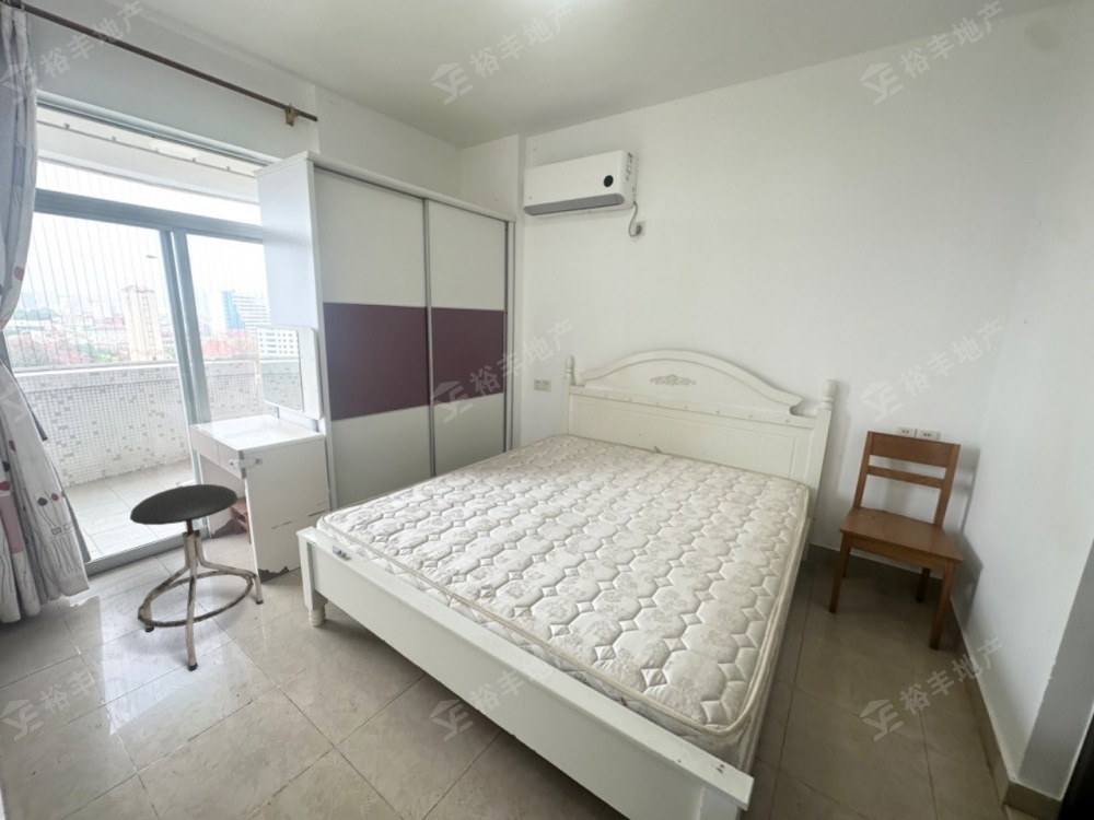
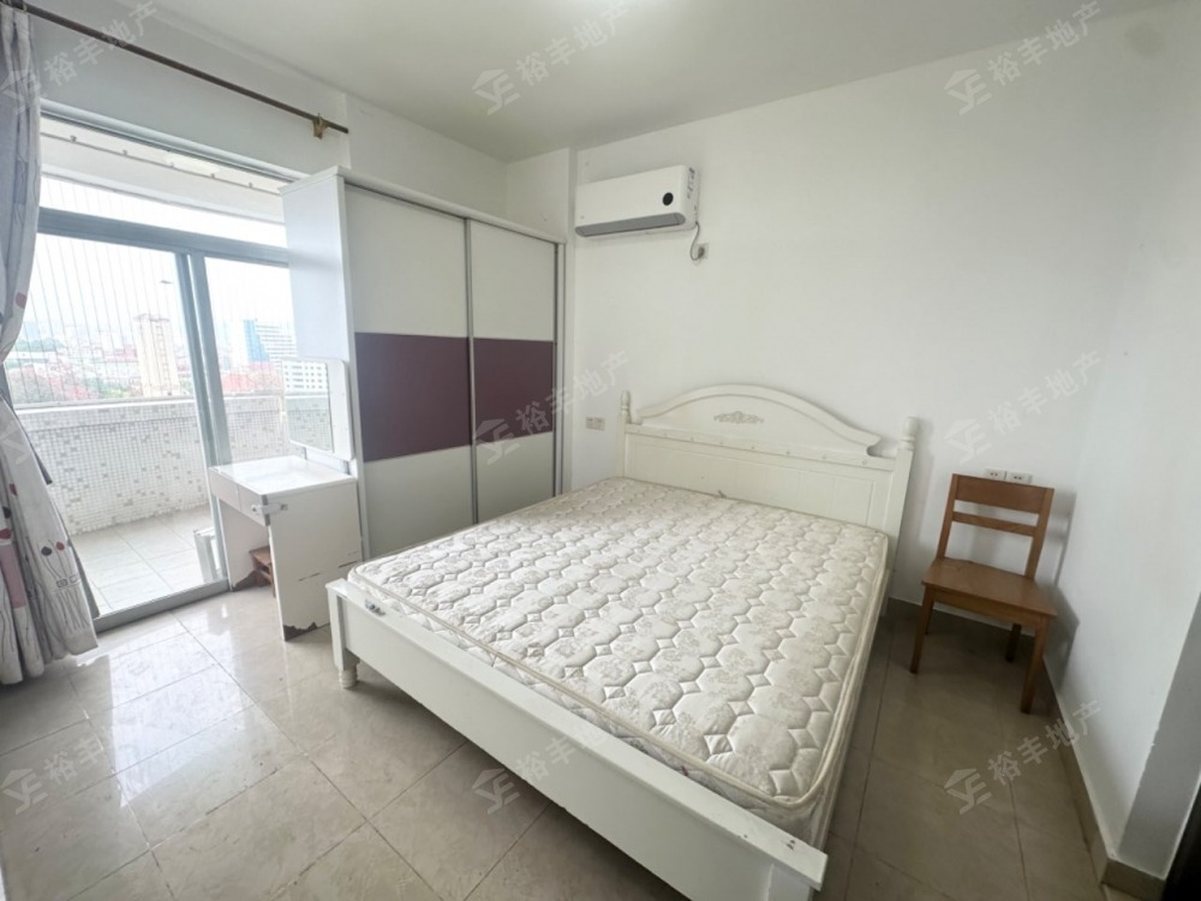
- stool (194, 565)
